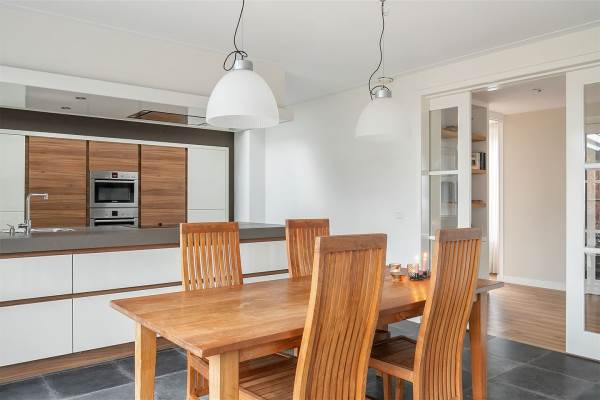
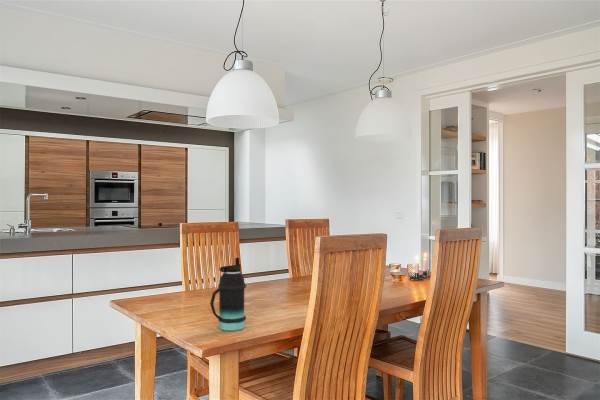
+ bottle (227, 293)
